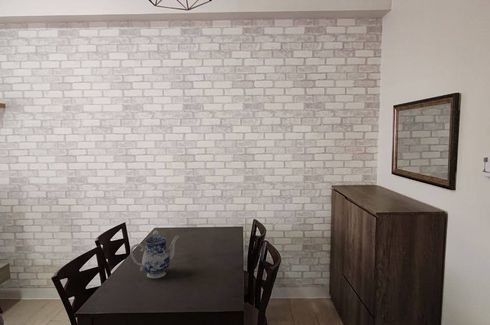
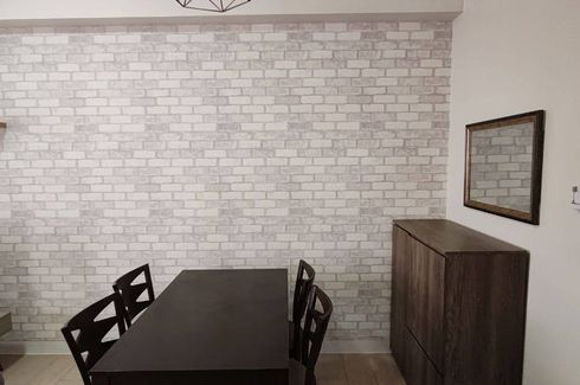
- teapot (156, 252)
